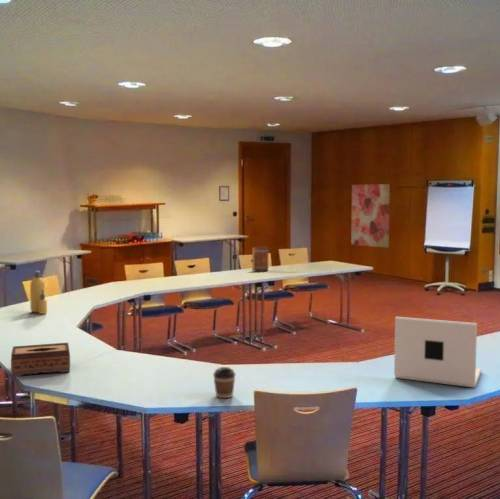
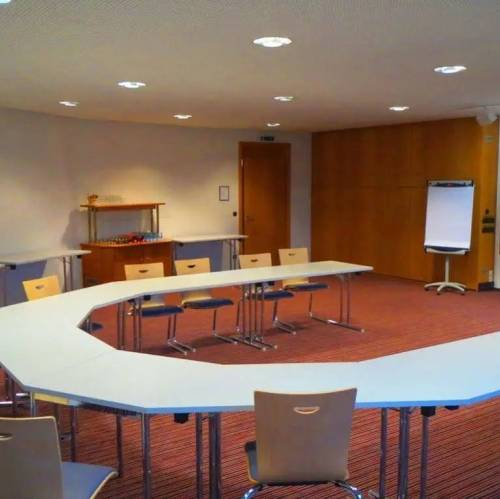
- bottle (38, 291)
- wall art (369, 215)
- coffee cup (224, 381)
- laptop (439, 345)
- tissue box (41, 358)
- book (260, 259)
